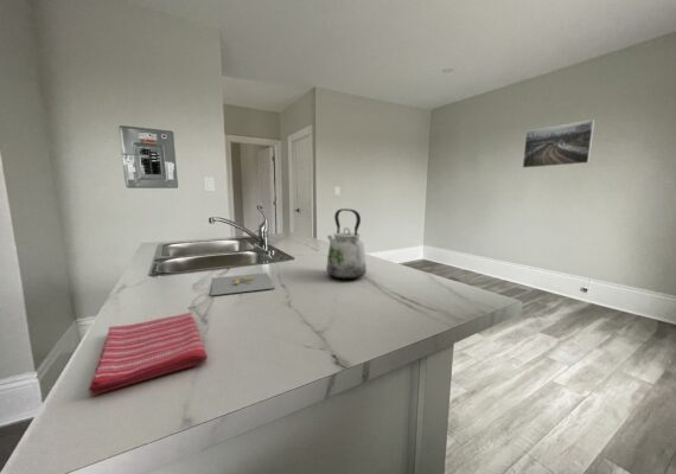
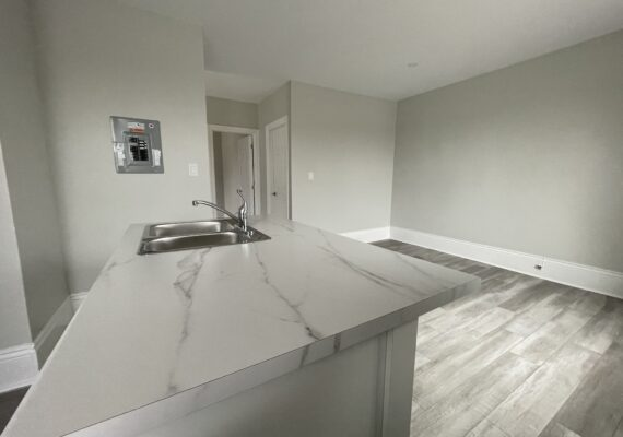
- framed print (555, 146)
- dish towel (152, 342)
- banana (242, 281)
- kettle (342, 242)
